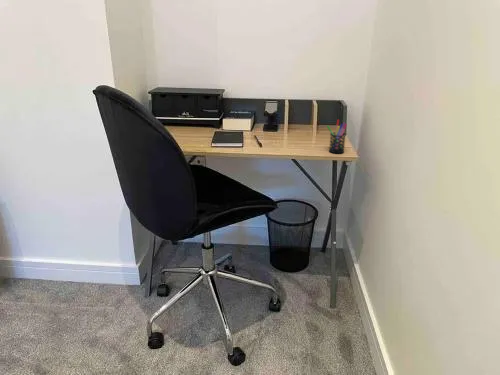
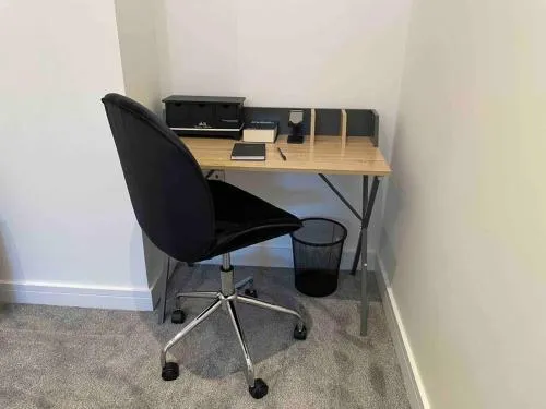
- pen holder (335, 136)
